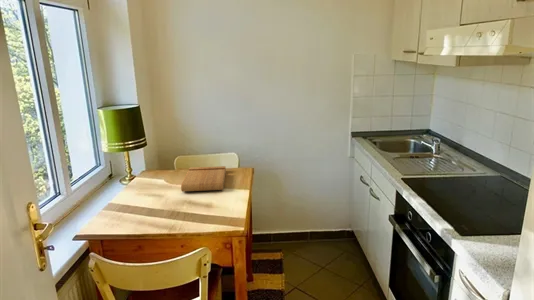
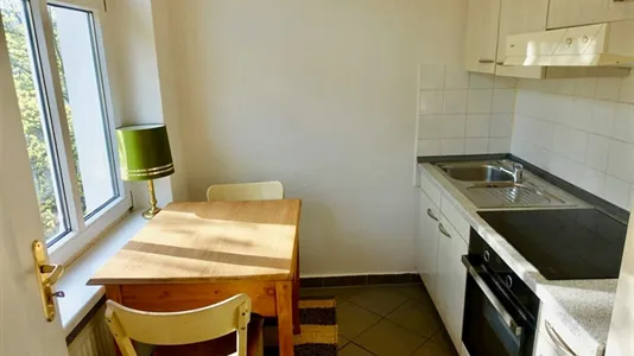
- cutting board (205, 177)
